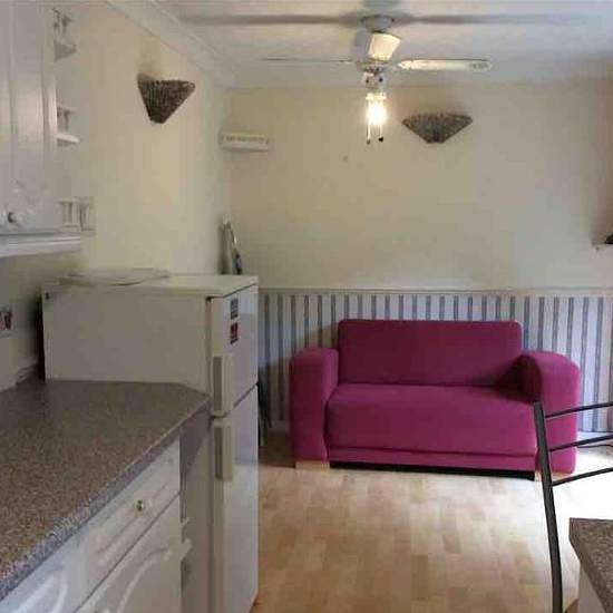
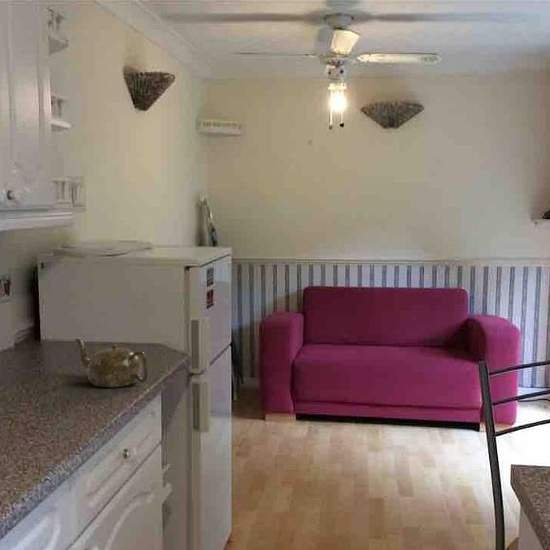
+ teapot (110, 361)
